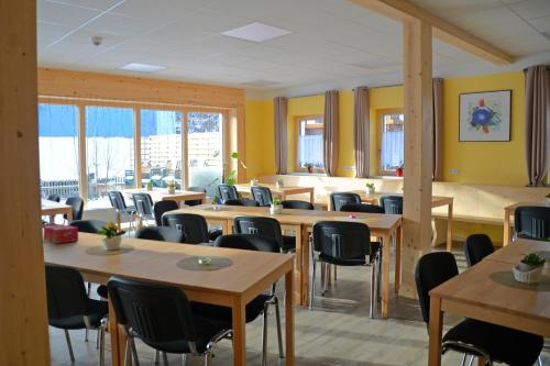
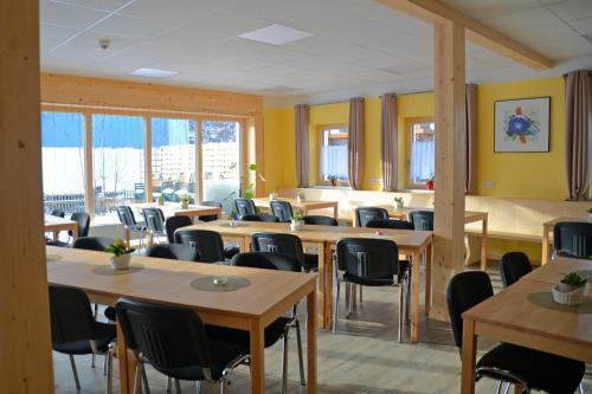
- tissue box (59, 233)
